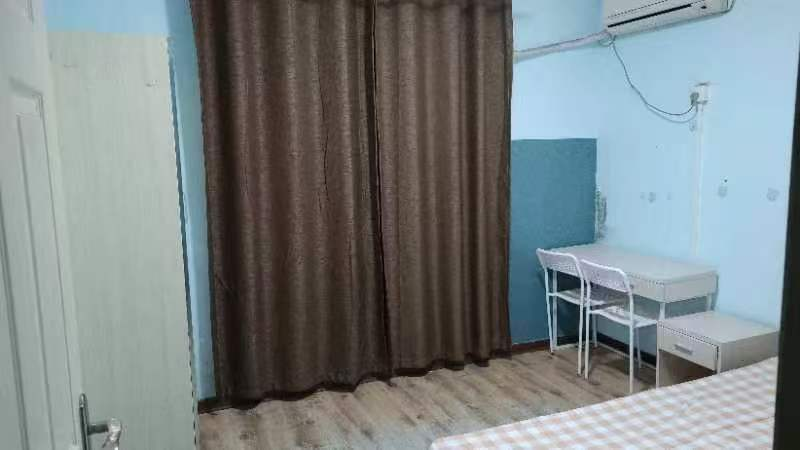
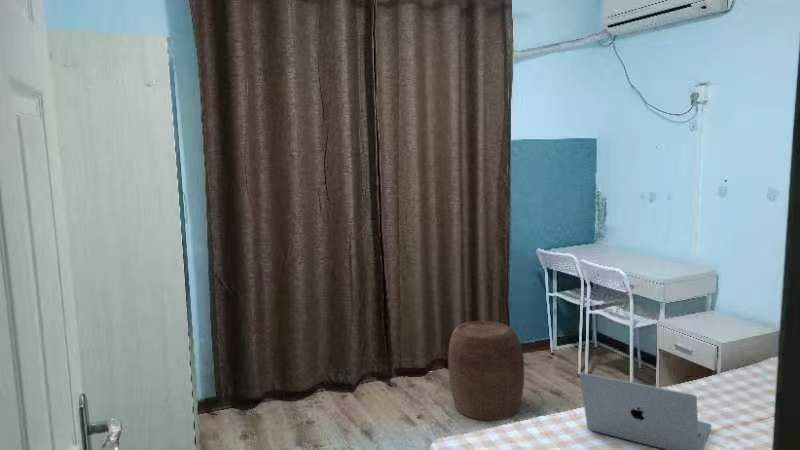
+ laptop (647, 400)
+ stool (486, 367)
